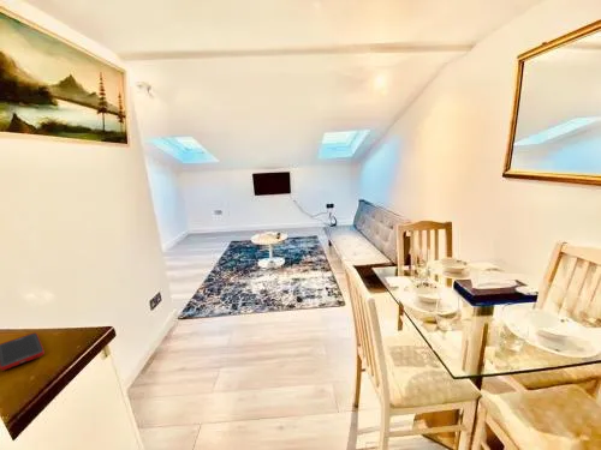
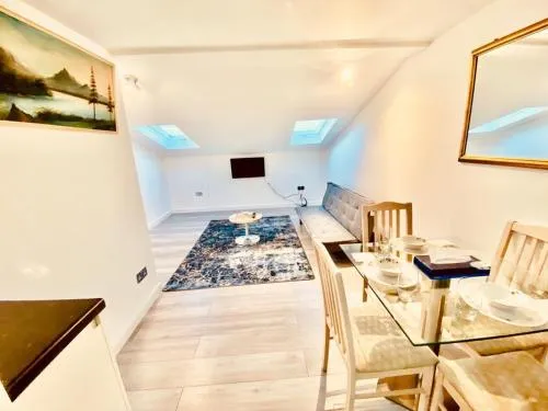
- cell phone (20, 349)
